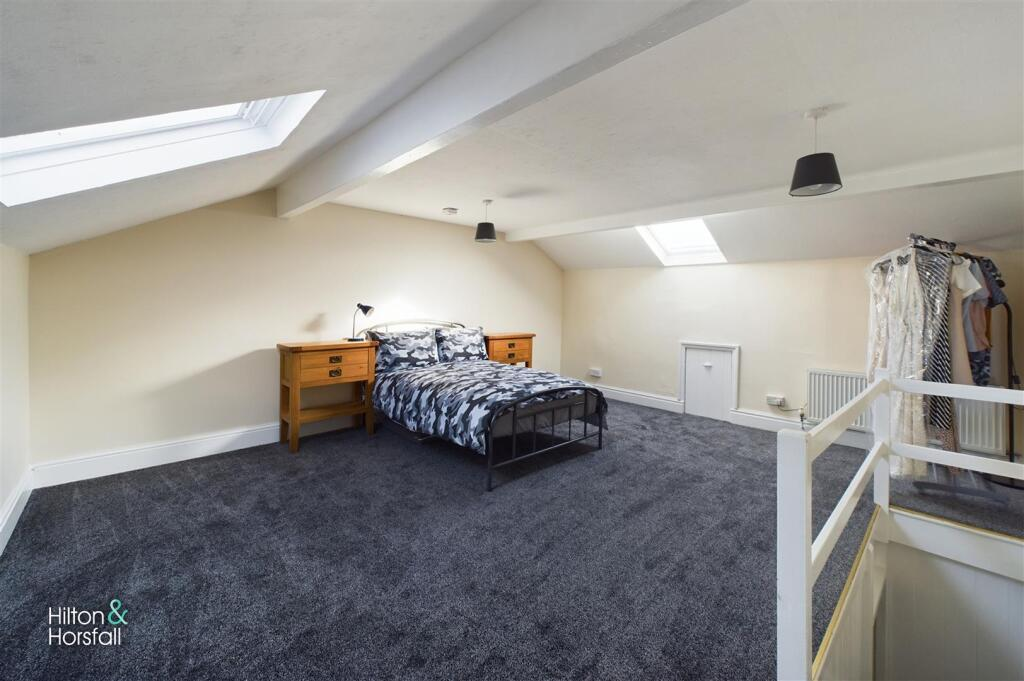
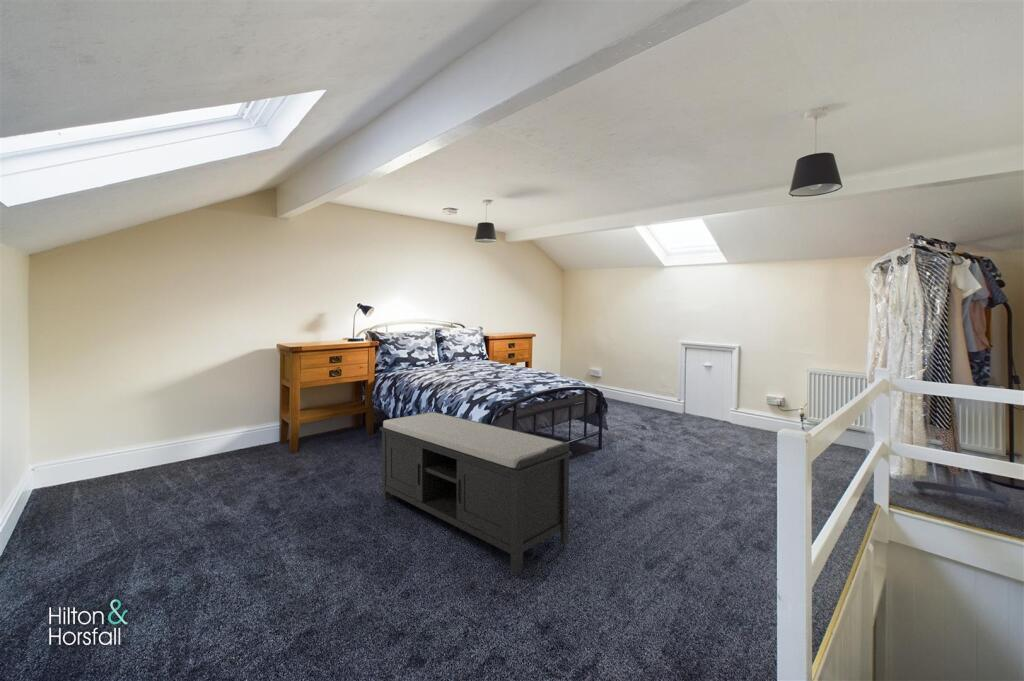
+ bench (465, 474)
